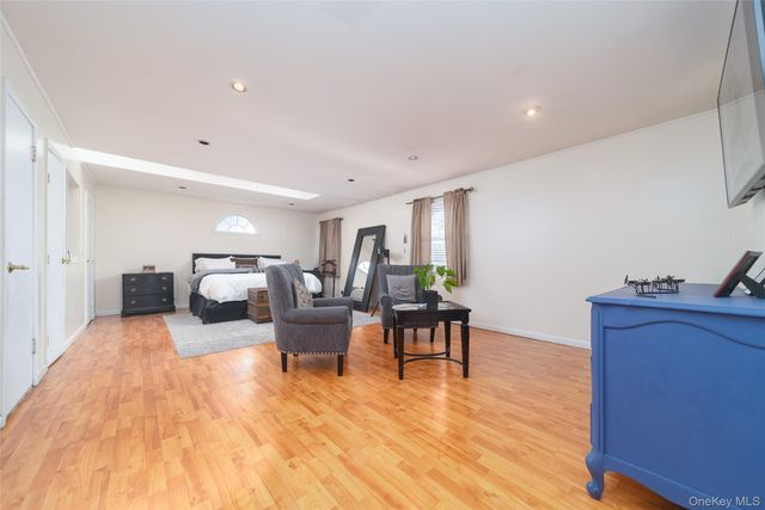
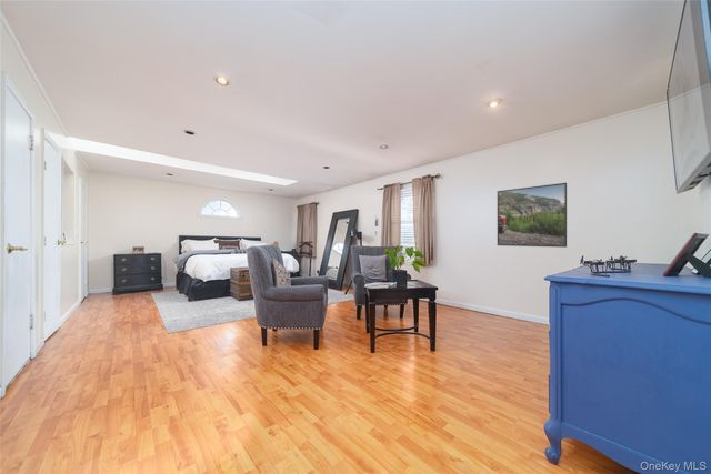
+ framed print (529, 216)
